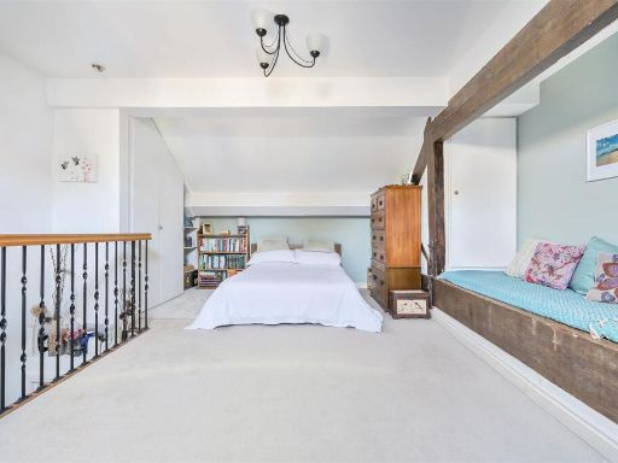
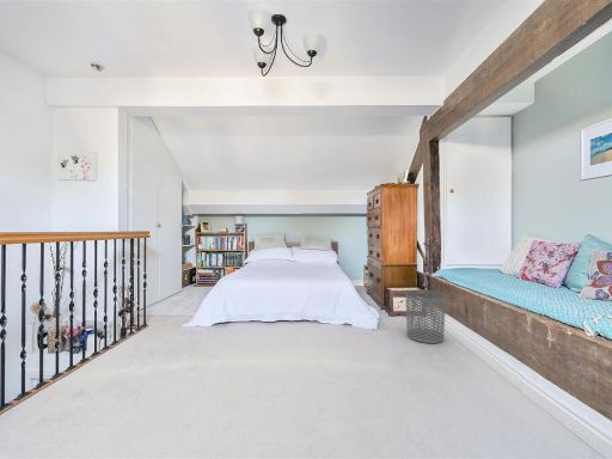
+ waste bin (424, 314)
